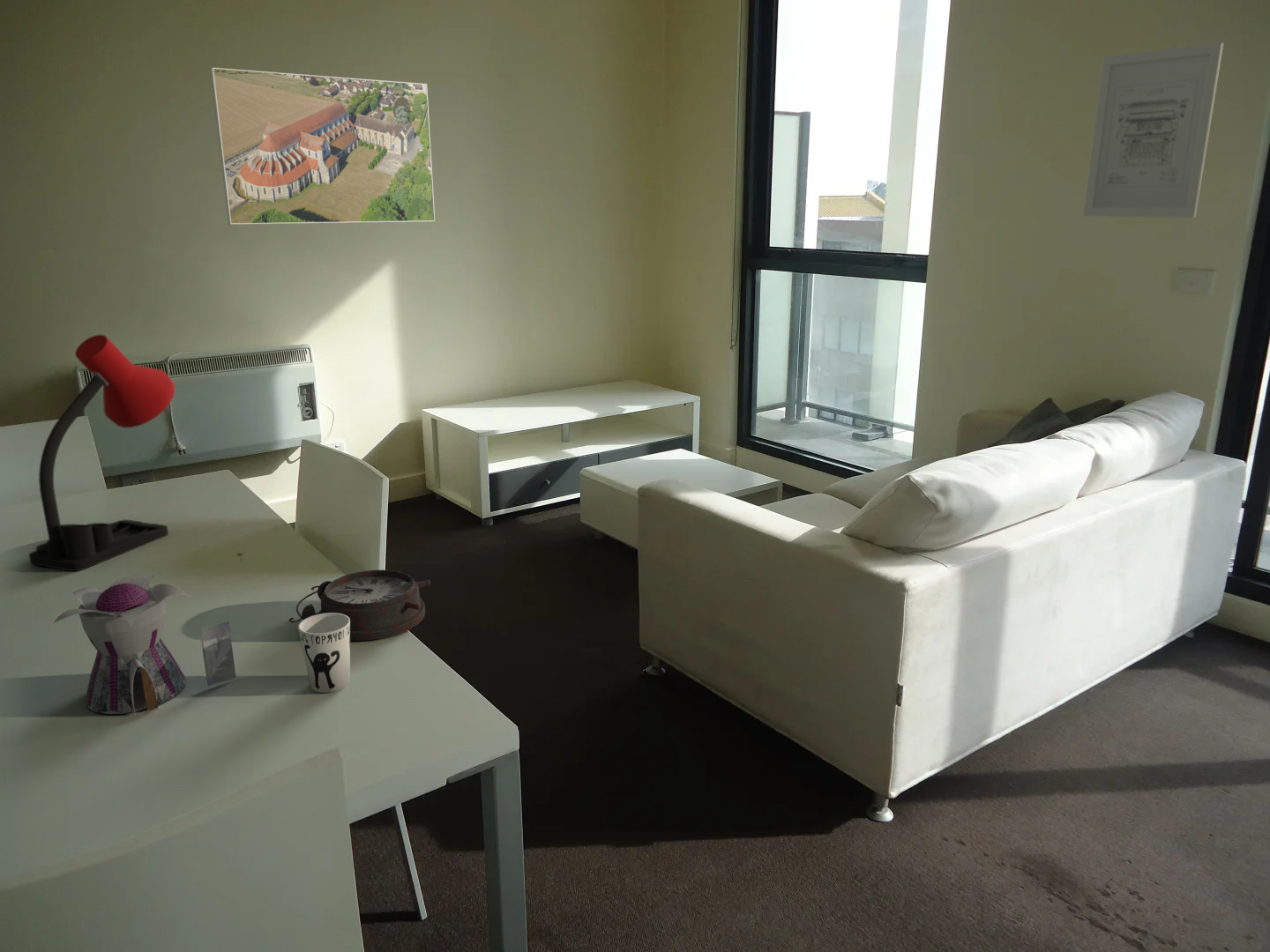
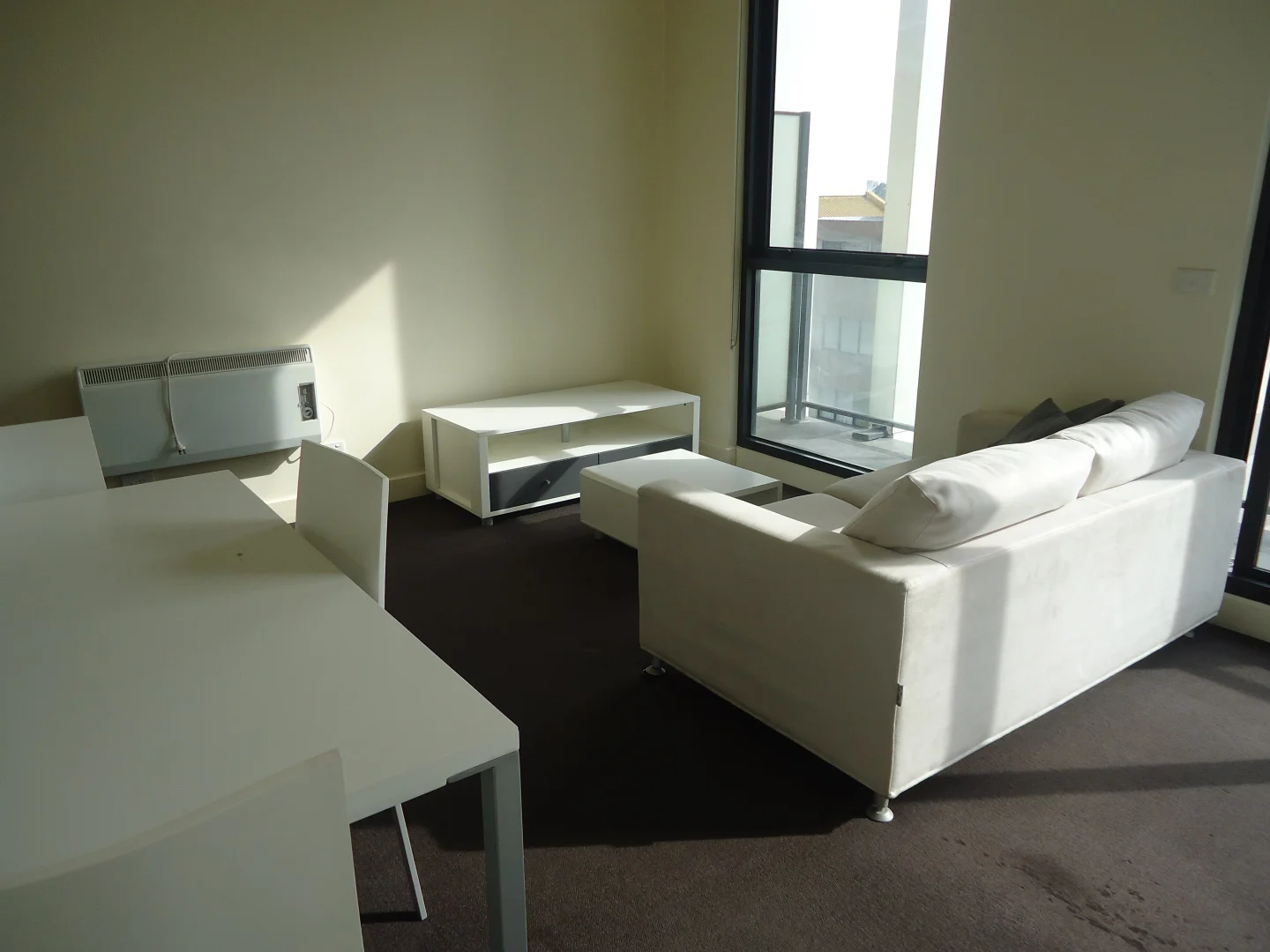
- alarm clock (362, 602)
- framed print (332, 151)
- cup (327, 653)
- desk lamp (116, 424)
- teapot (143, 636)
- wall art (1148, 135)
